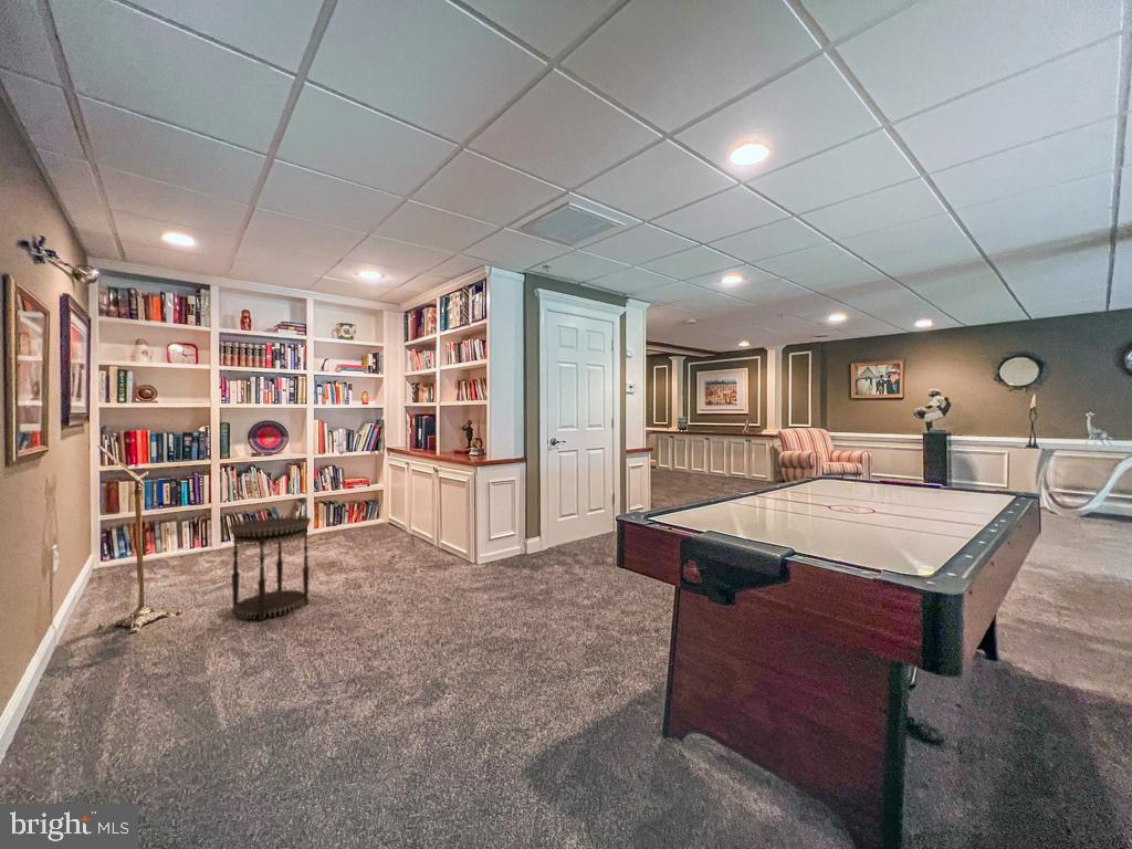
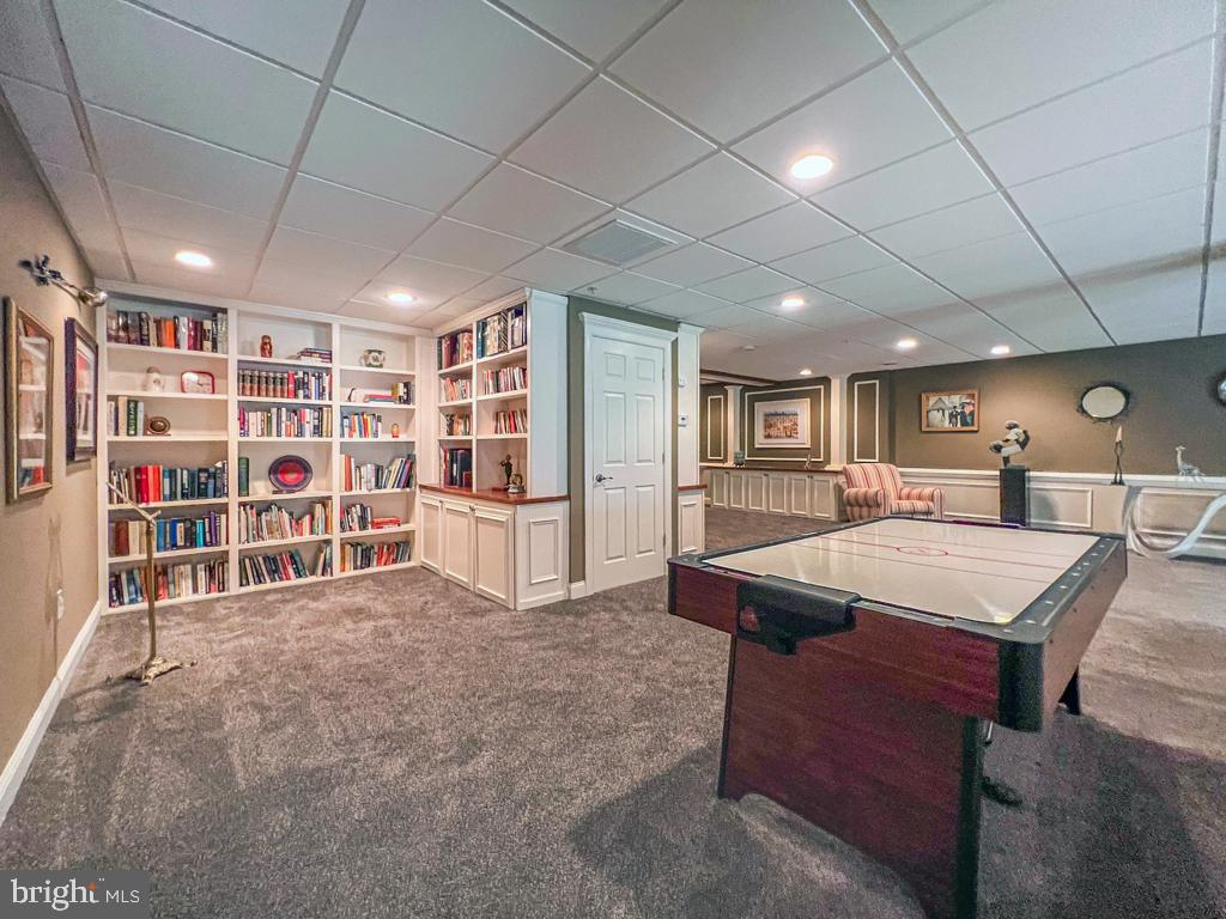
- side table (276, 564)
